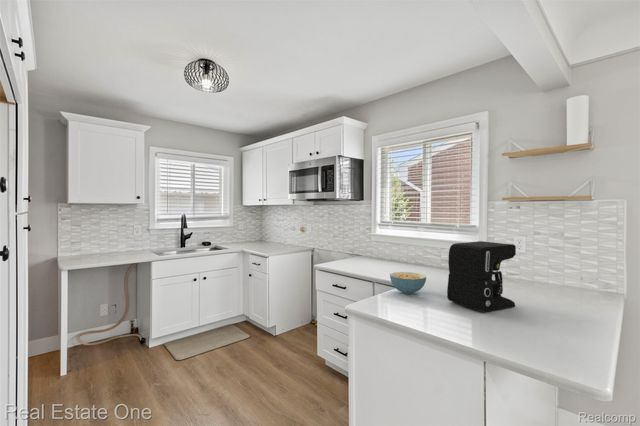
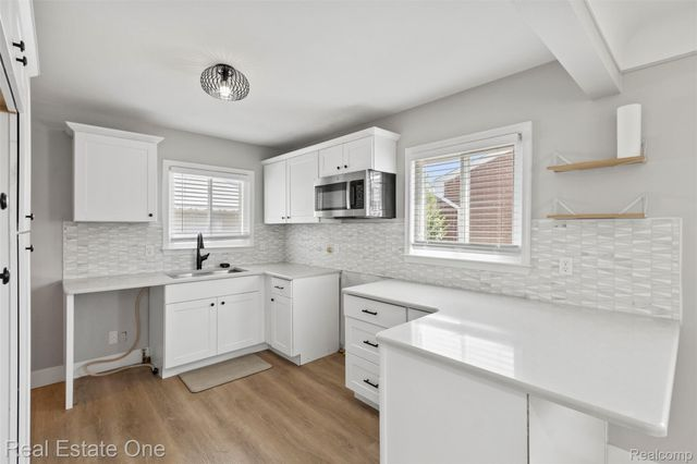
- coffee maker (483, 273)
- cereal bowl (407, 284)
